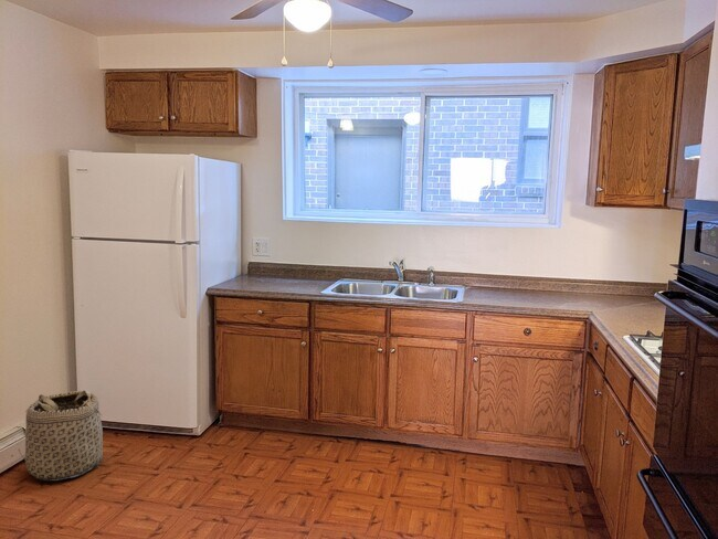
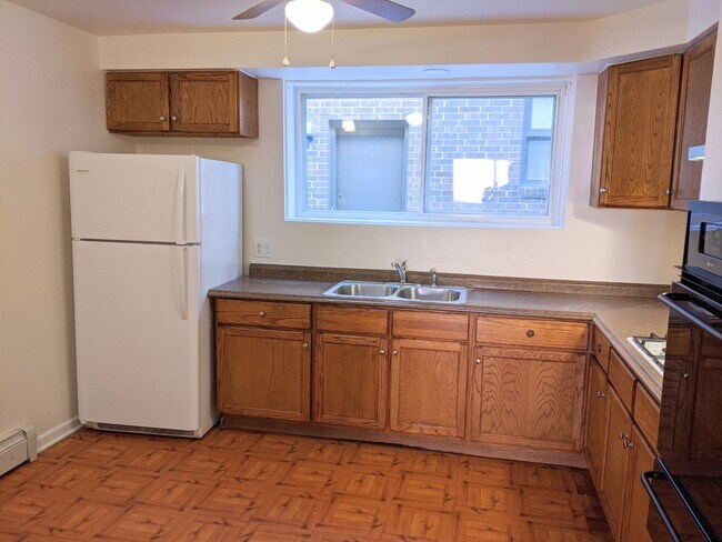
- basket (61, 429)
